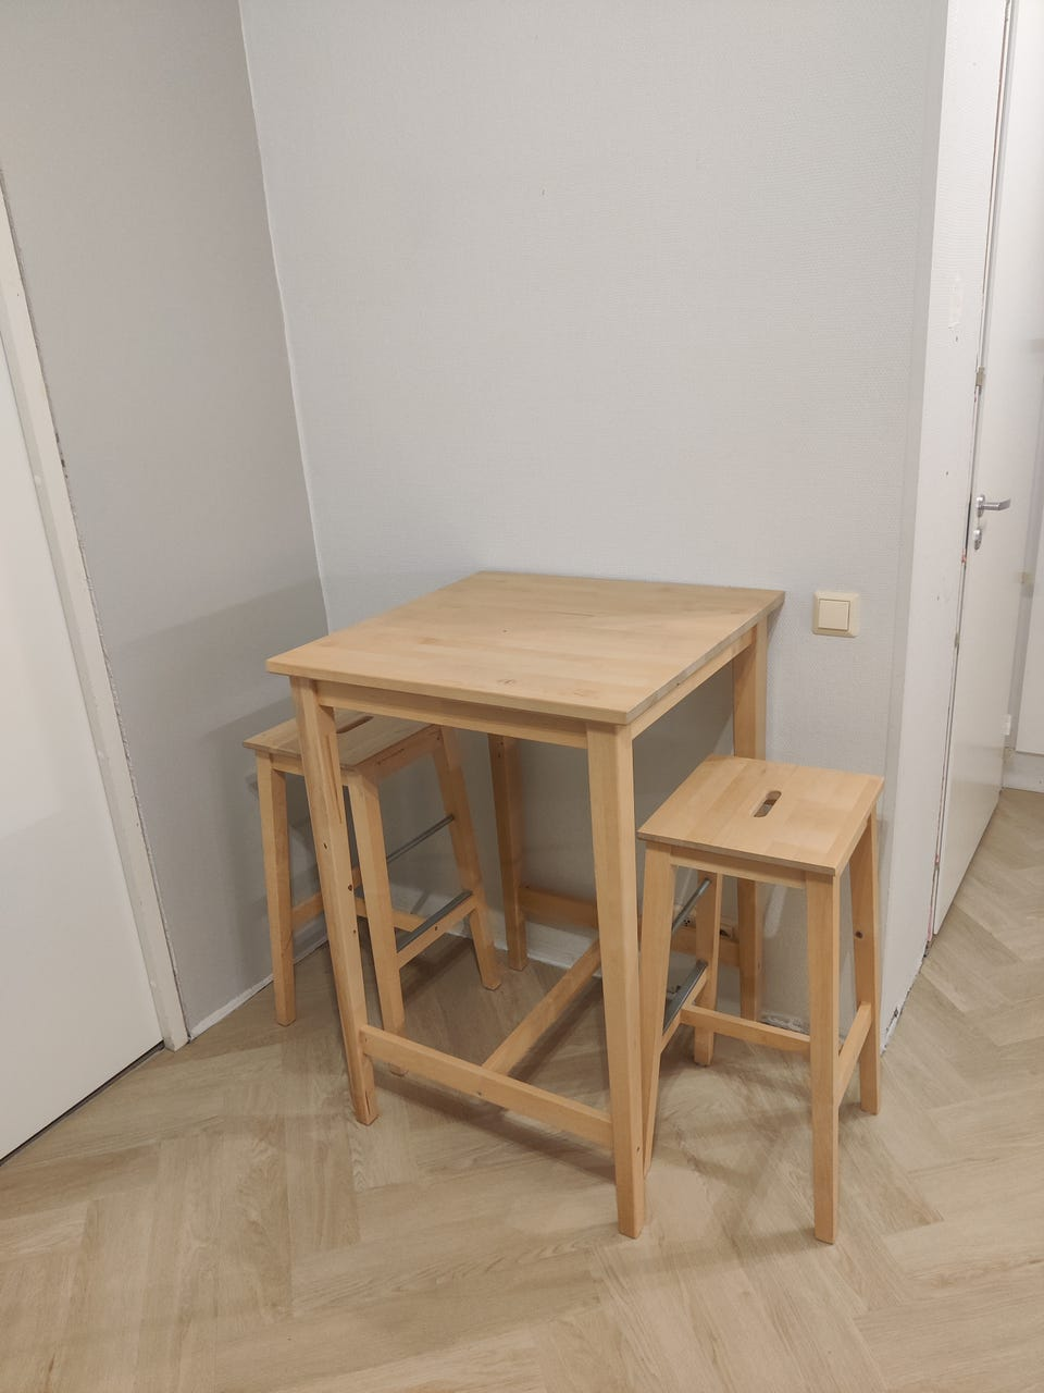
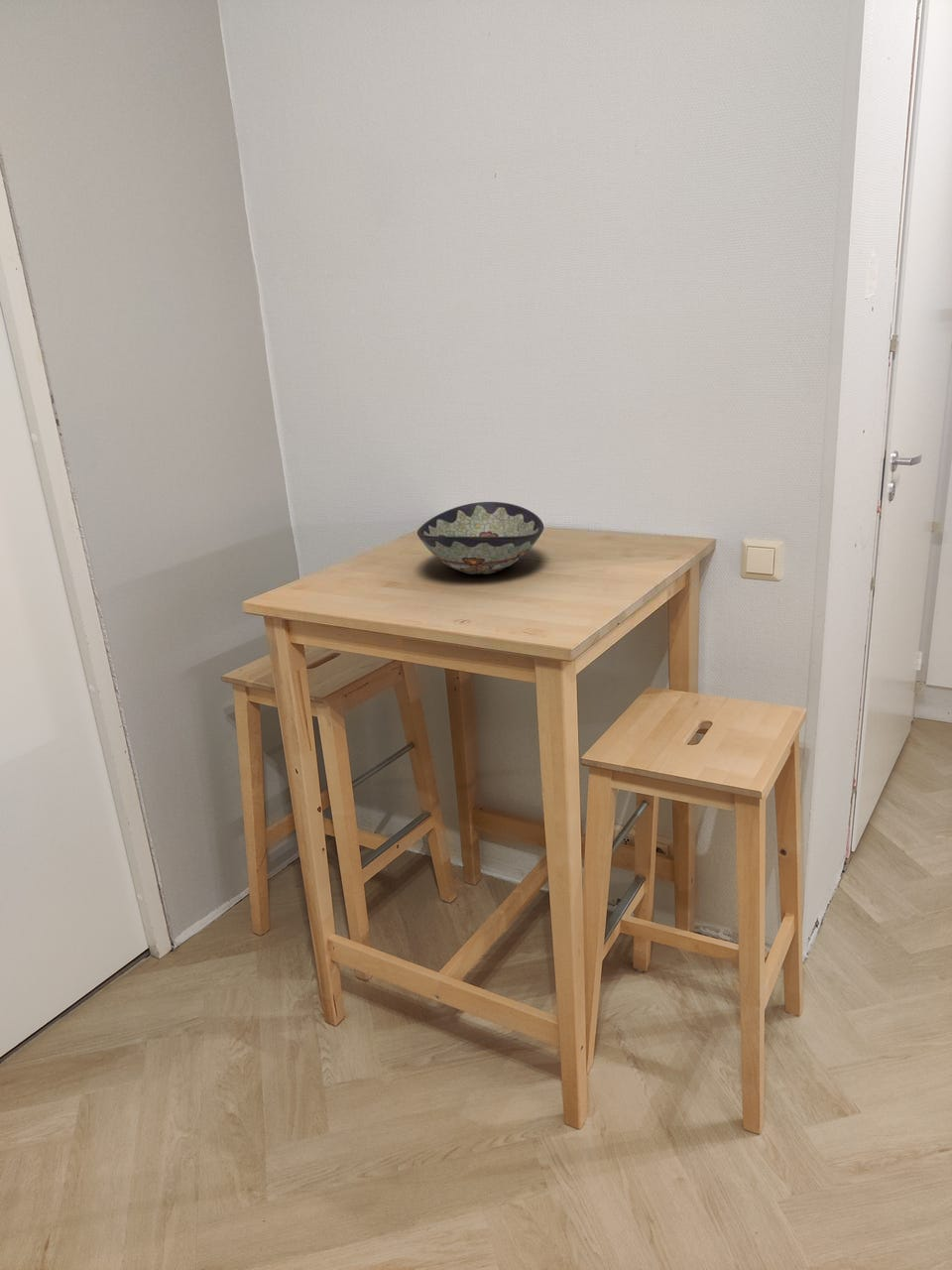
+ decorative bowl (481, 543)
